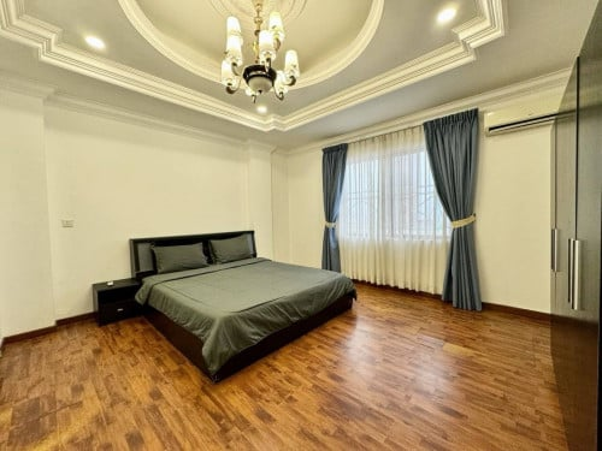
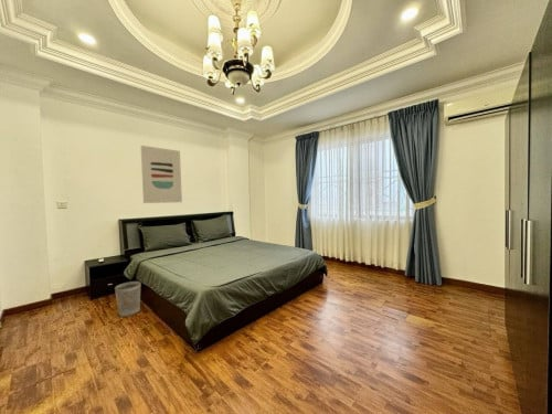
+ wastebasket (128, 298)
+ wall art (162, 176)
